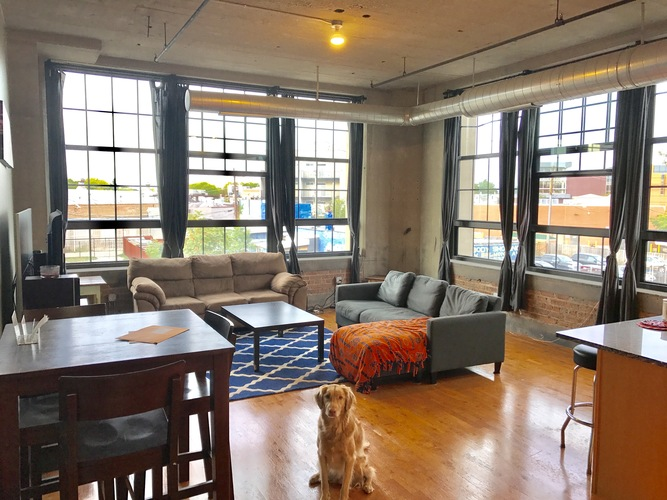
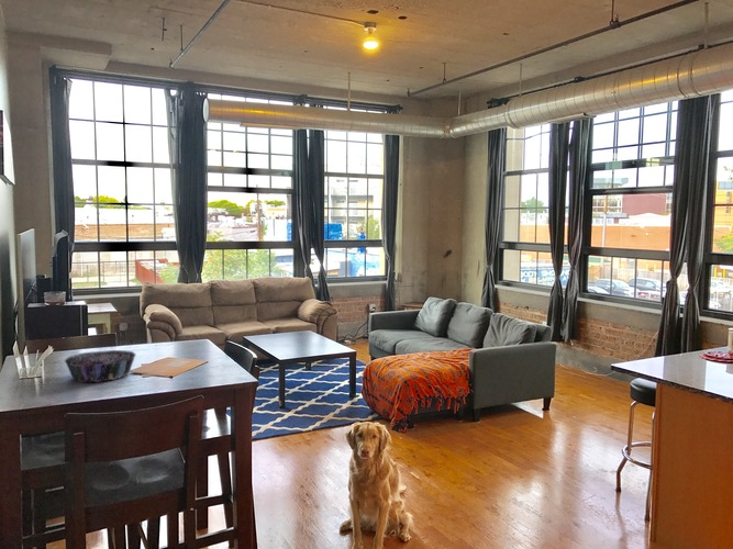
+ decorative bowl (101, 366)
